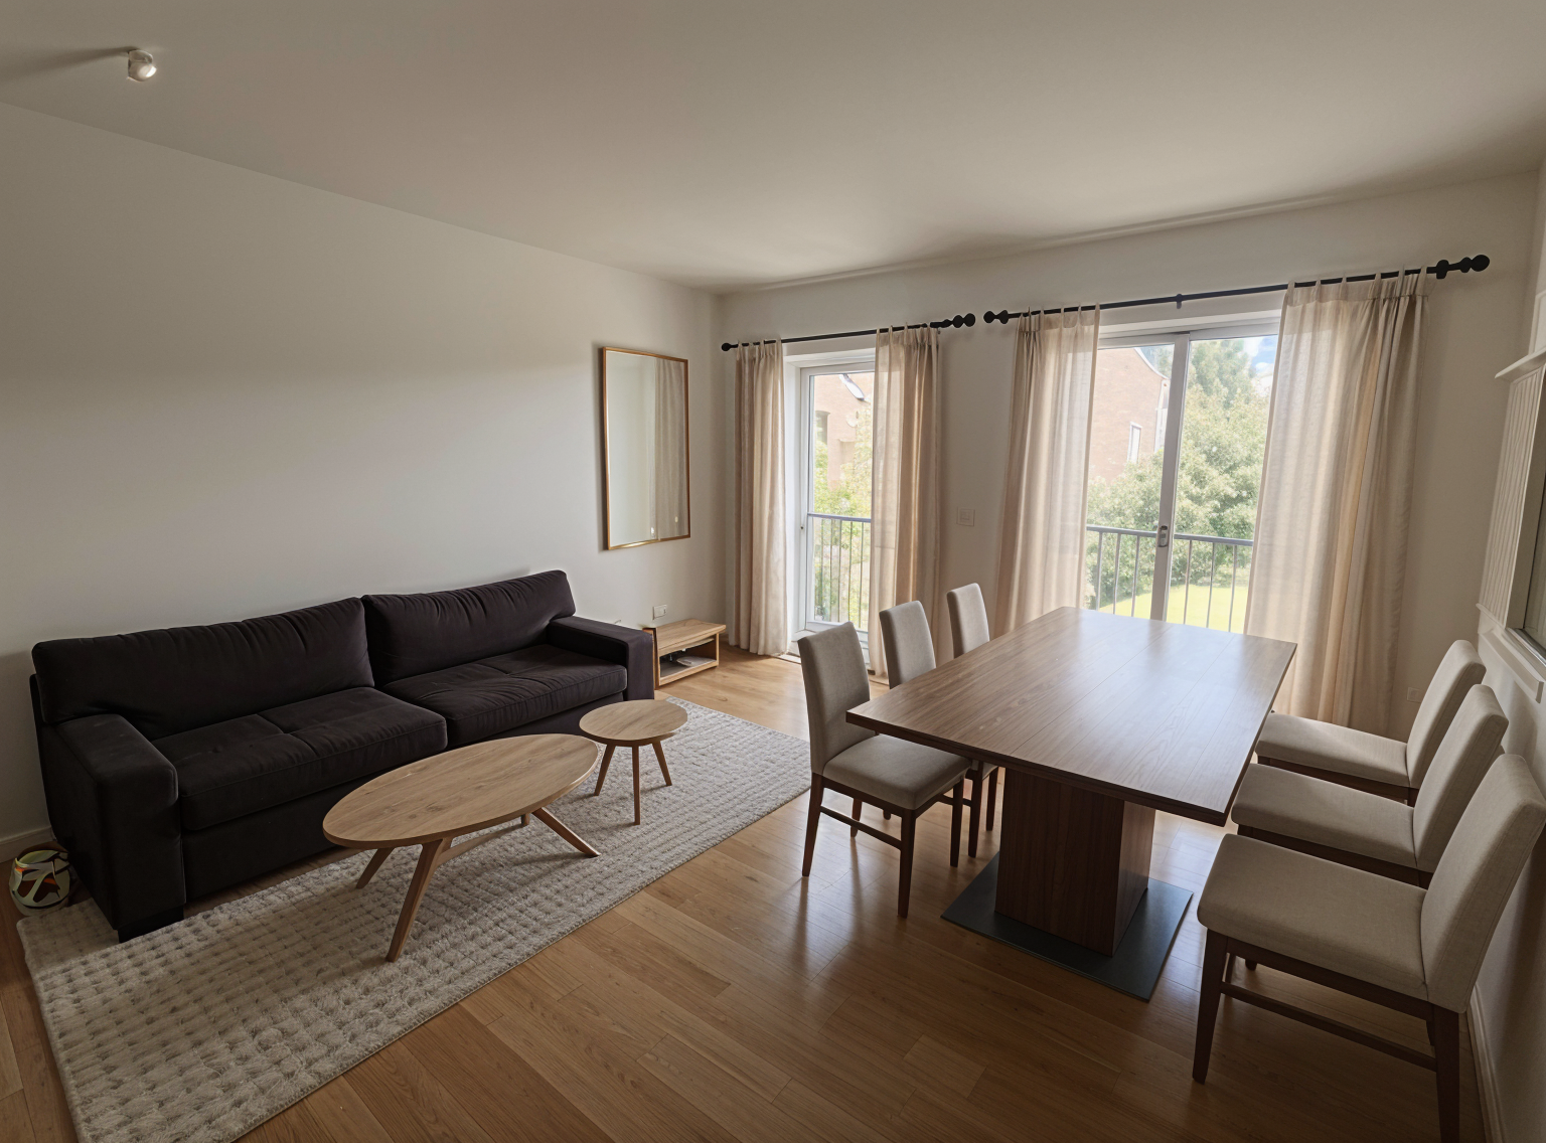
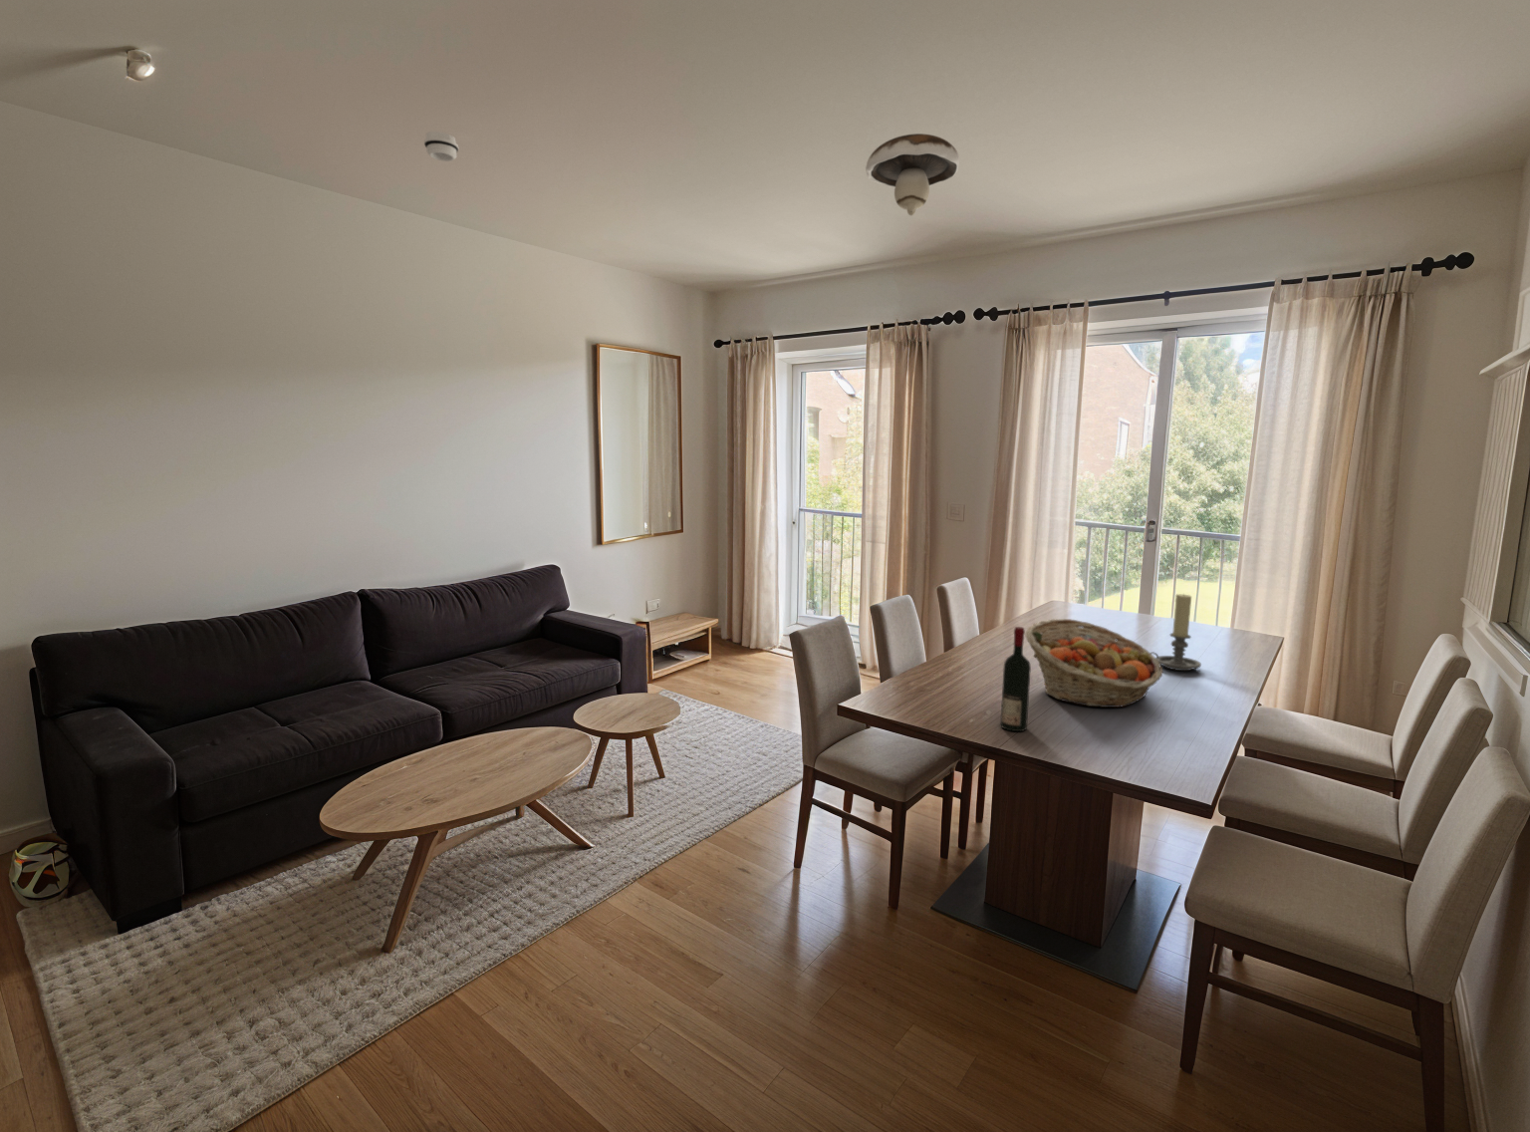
+ candle holder (1176, 630)
+ smoke detector (441, 146)
+ mushroom (911, 177)
+ fruit basket (1090, 661)
+ alcohol (1016, 678)
